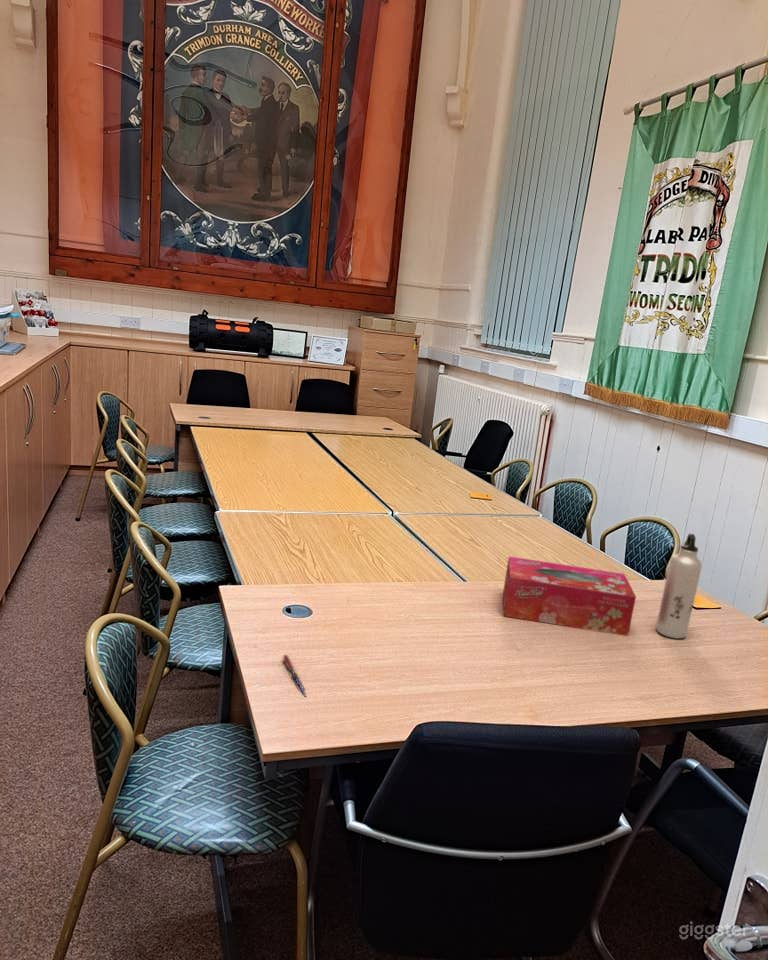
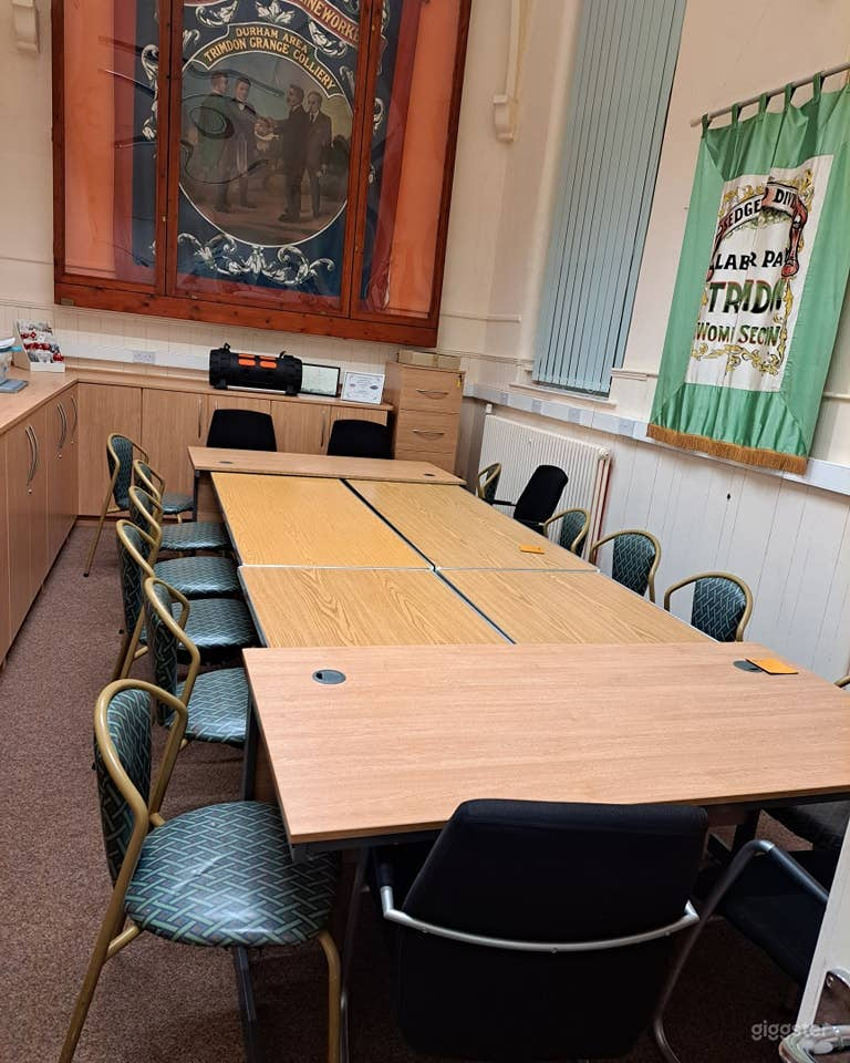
- pen (294, 674)
- tissue box (565, 594)
- water bottle (681, 584)
